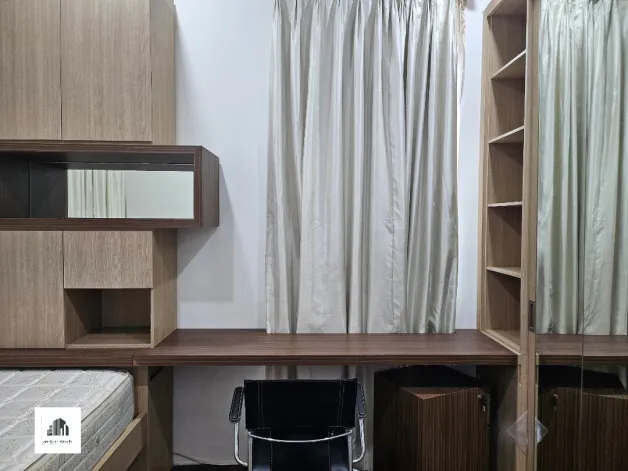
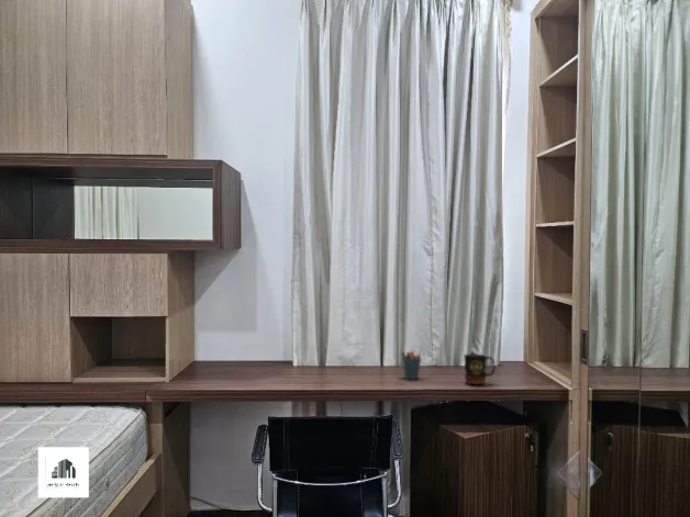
+ mug (479, 369)
+ pen holder (411, 362)
